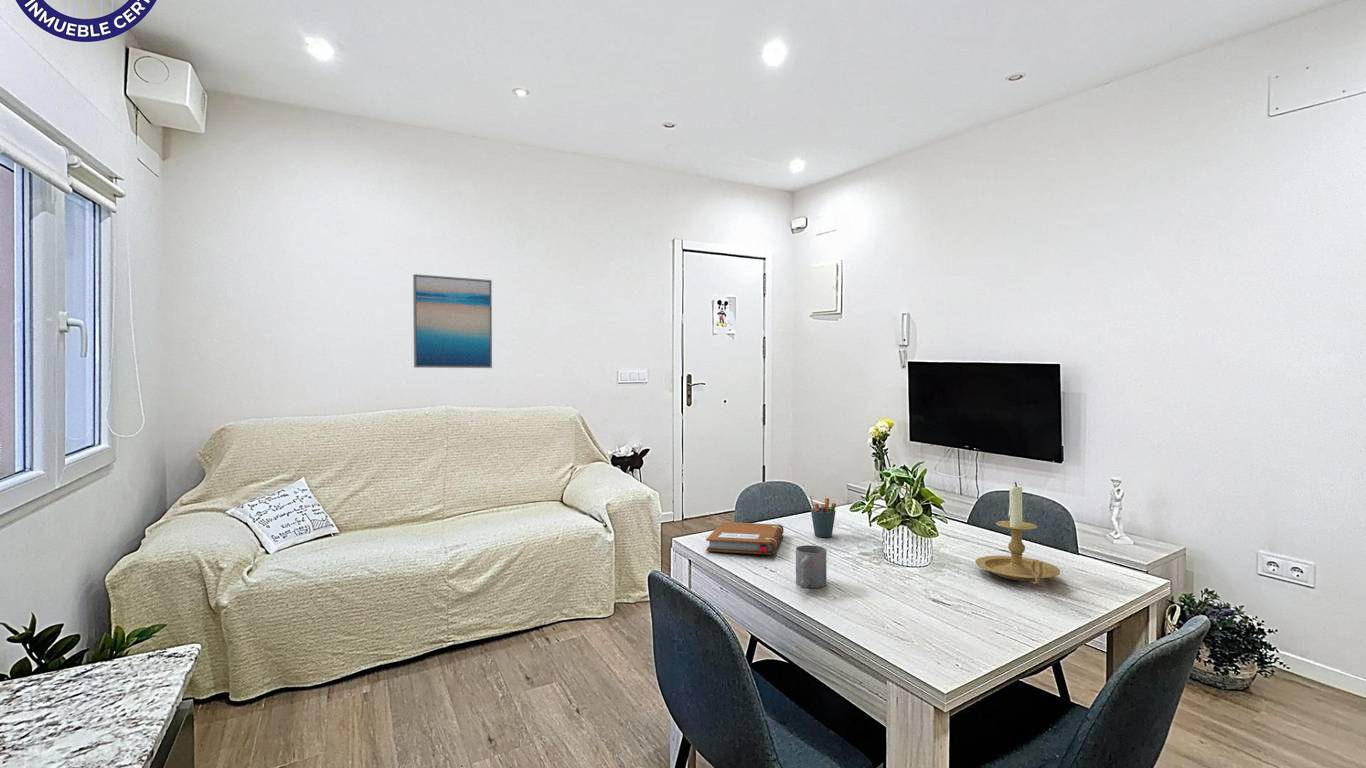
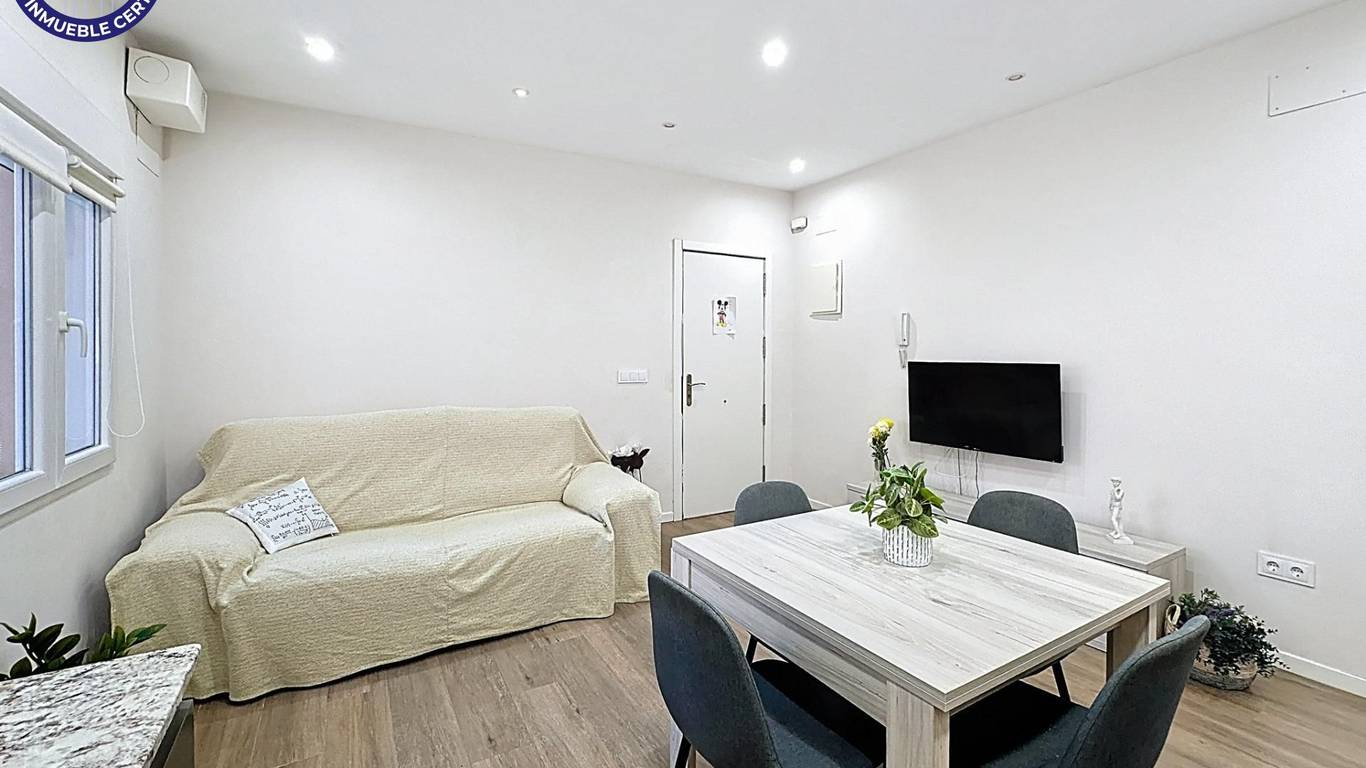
- pen holder (823, 515)
- candle holder (1016, 528)
- wall art (453, 322)
- notebook (746, 537)
- mug (809, 568)
